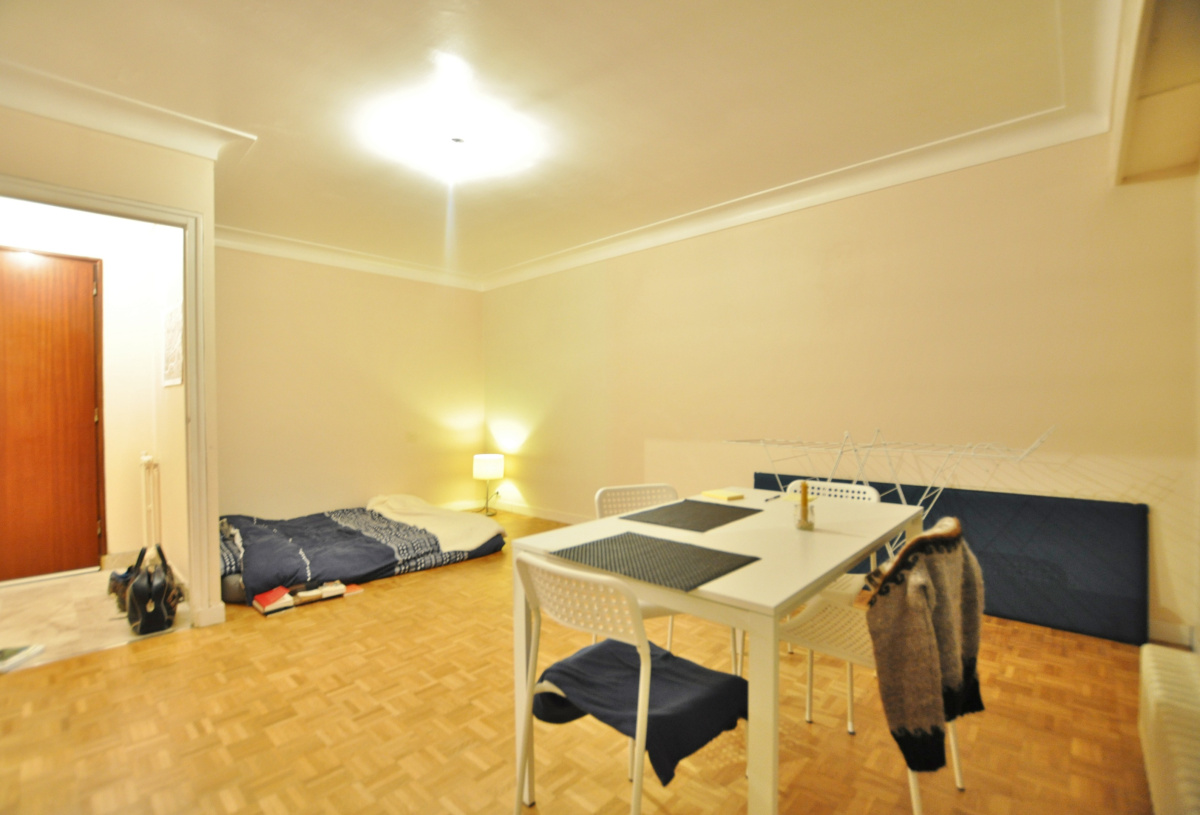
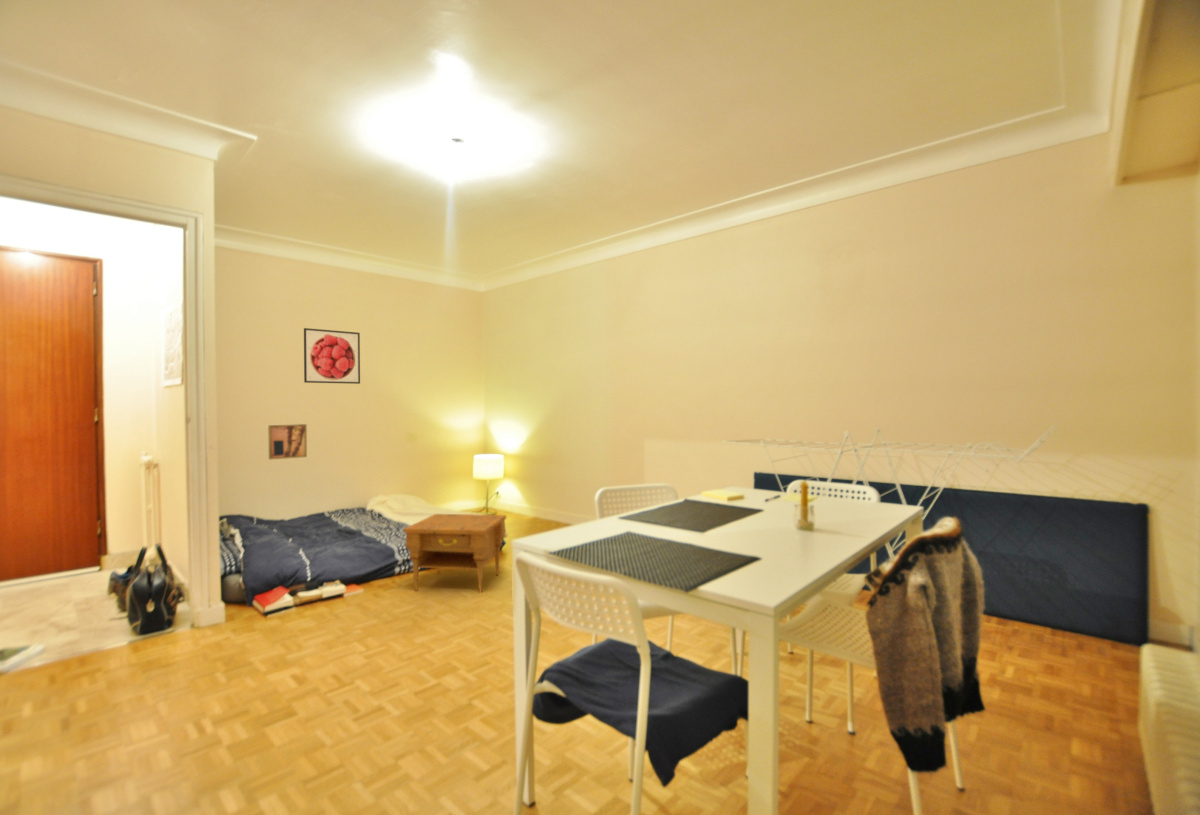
+ wall art (287, 441)
+ nightstand (458, 552)
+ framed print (332, 356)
